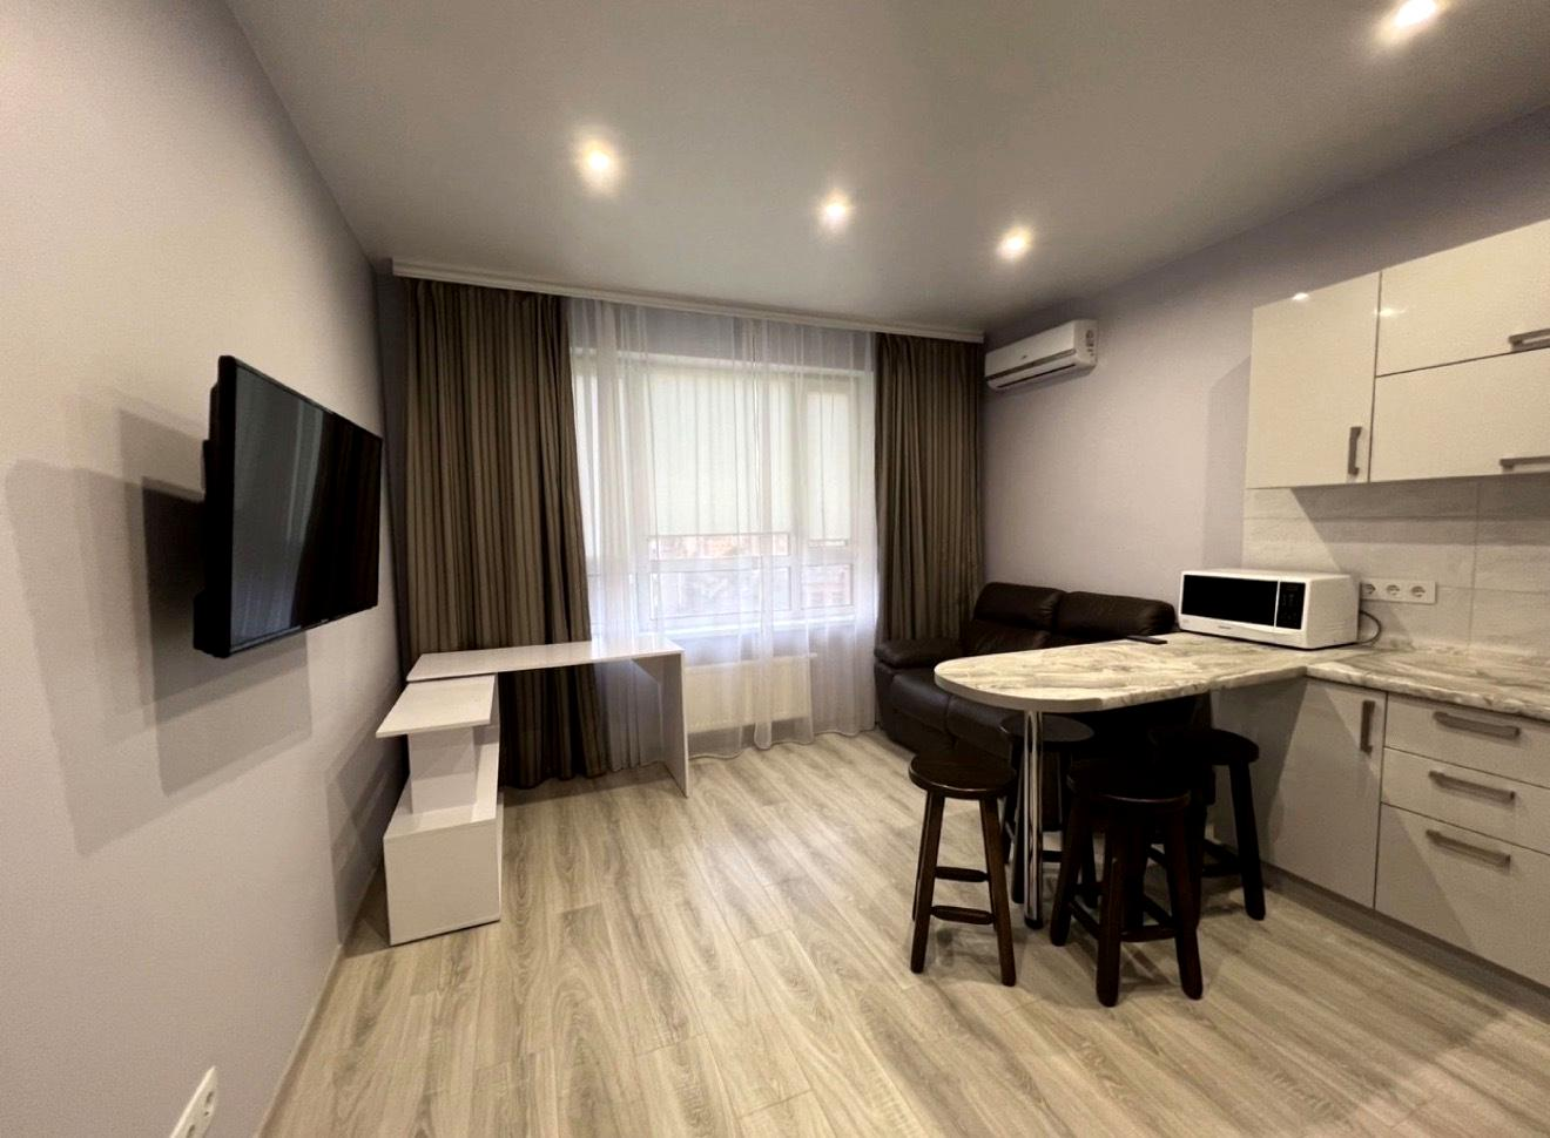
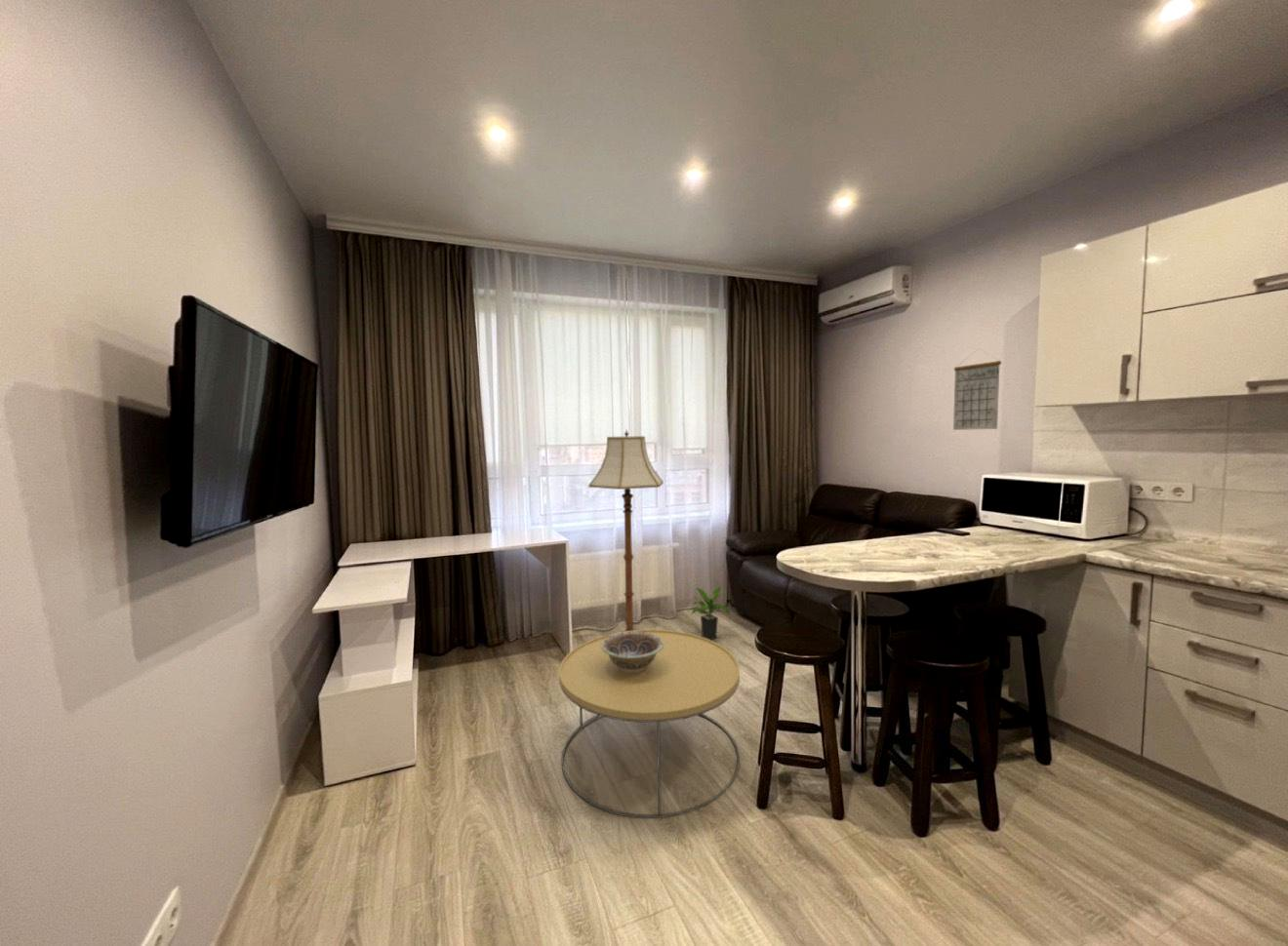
+ floor lamp (627, 535)
+ coffee table (649, 708)
+ calendar (976, 389)
+ potted plant (708, 614)
+ decorative bowl (632, 652)
